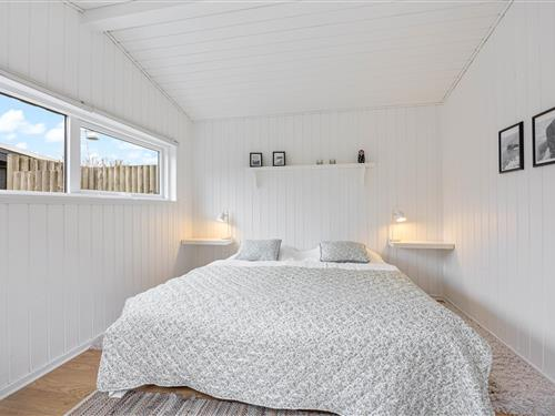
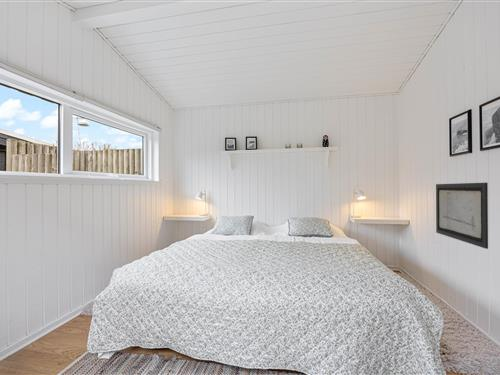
+ wall art (457, 211)
